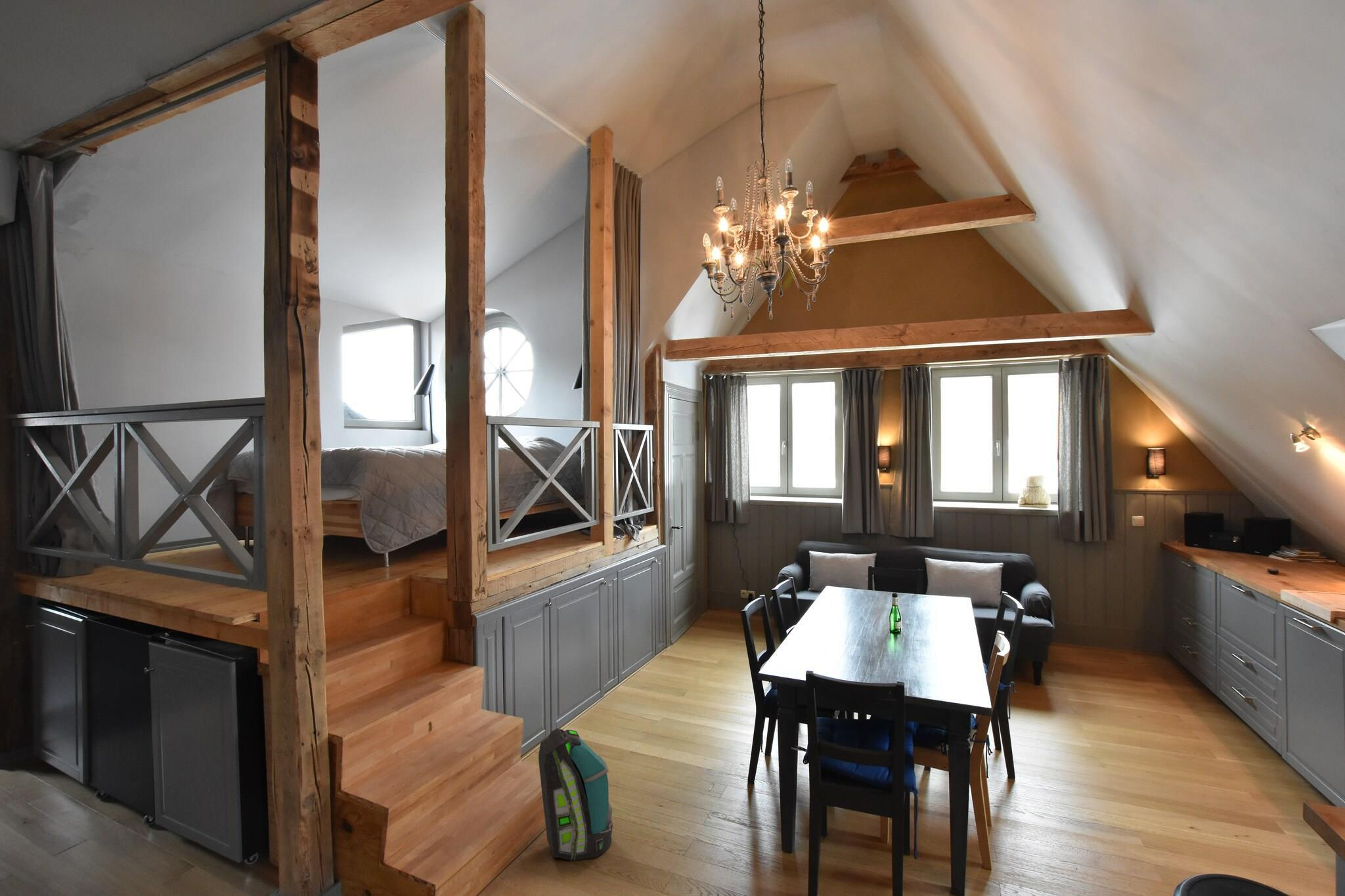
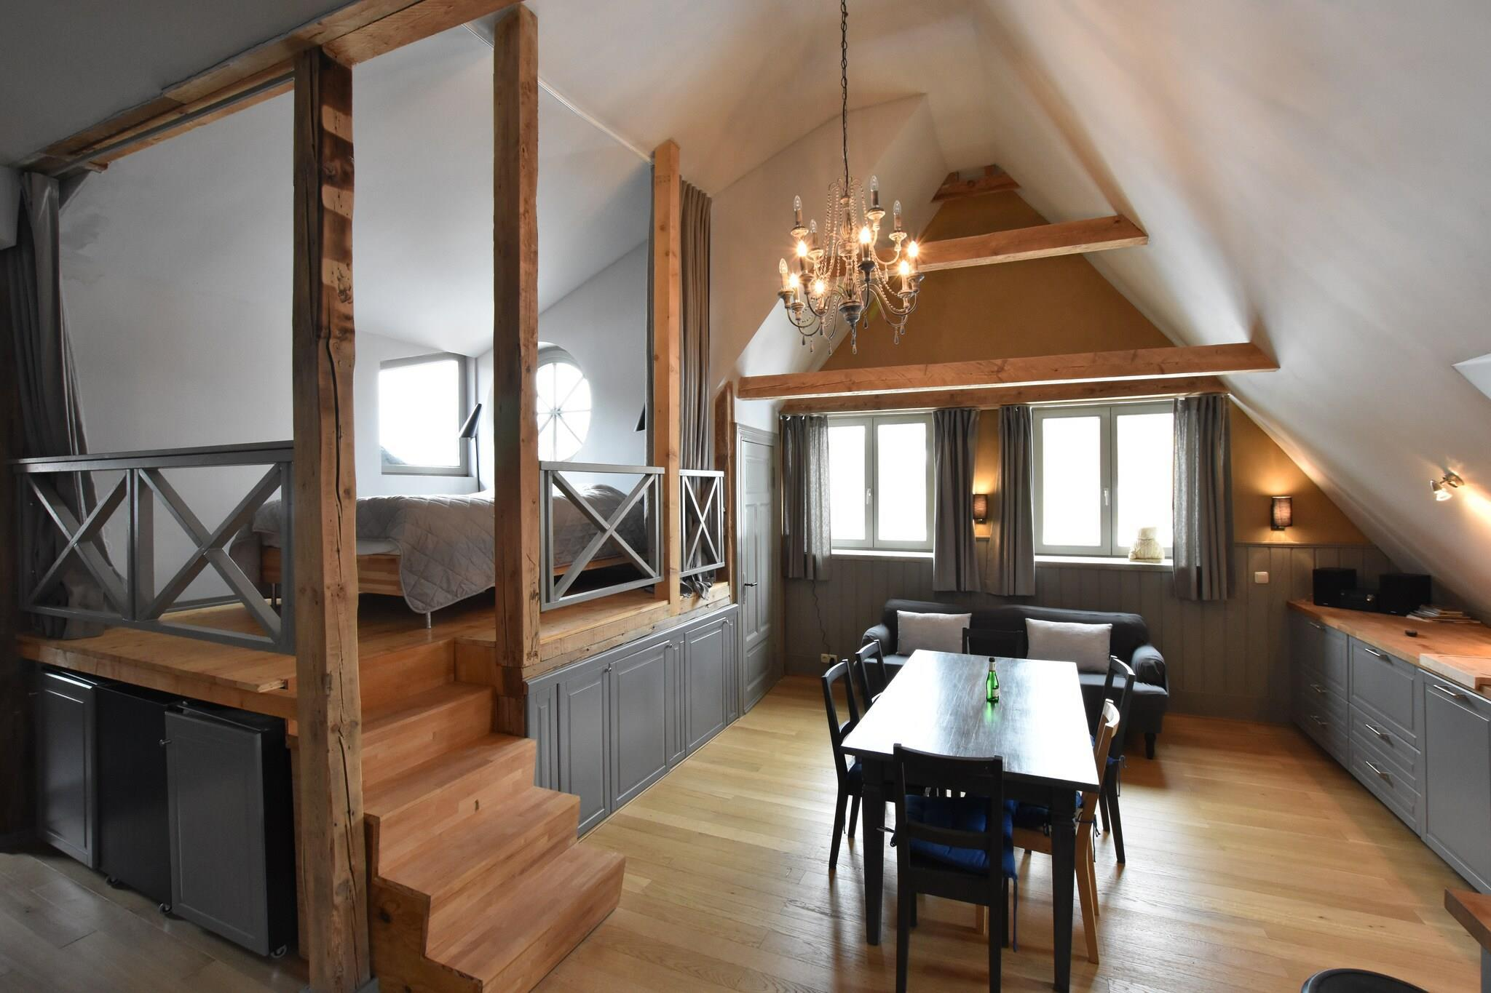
- backpack (573, 789)
